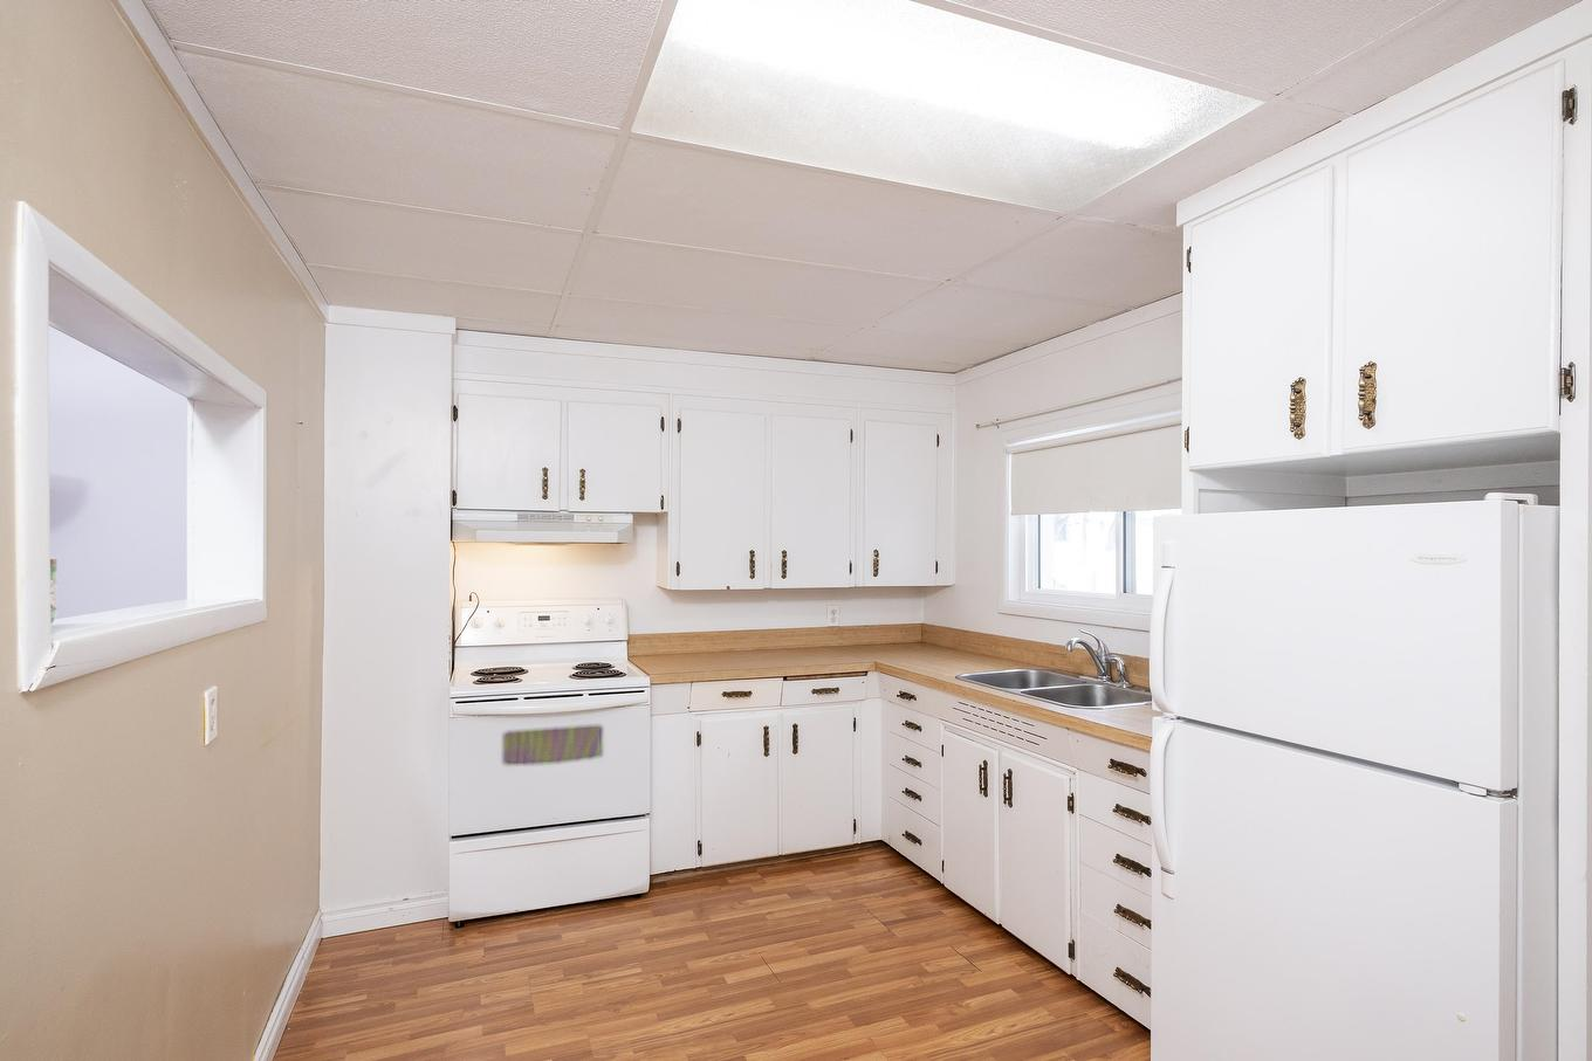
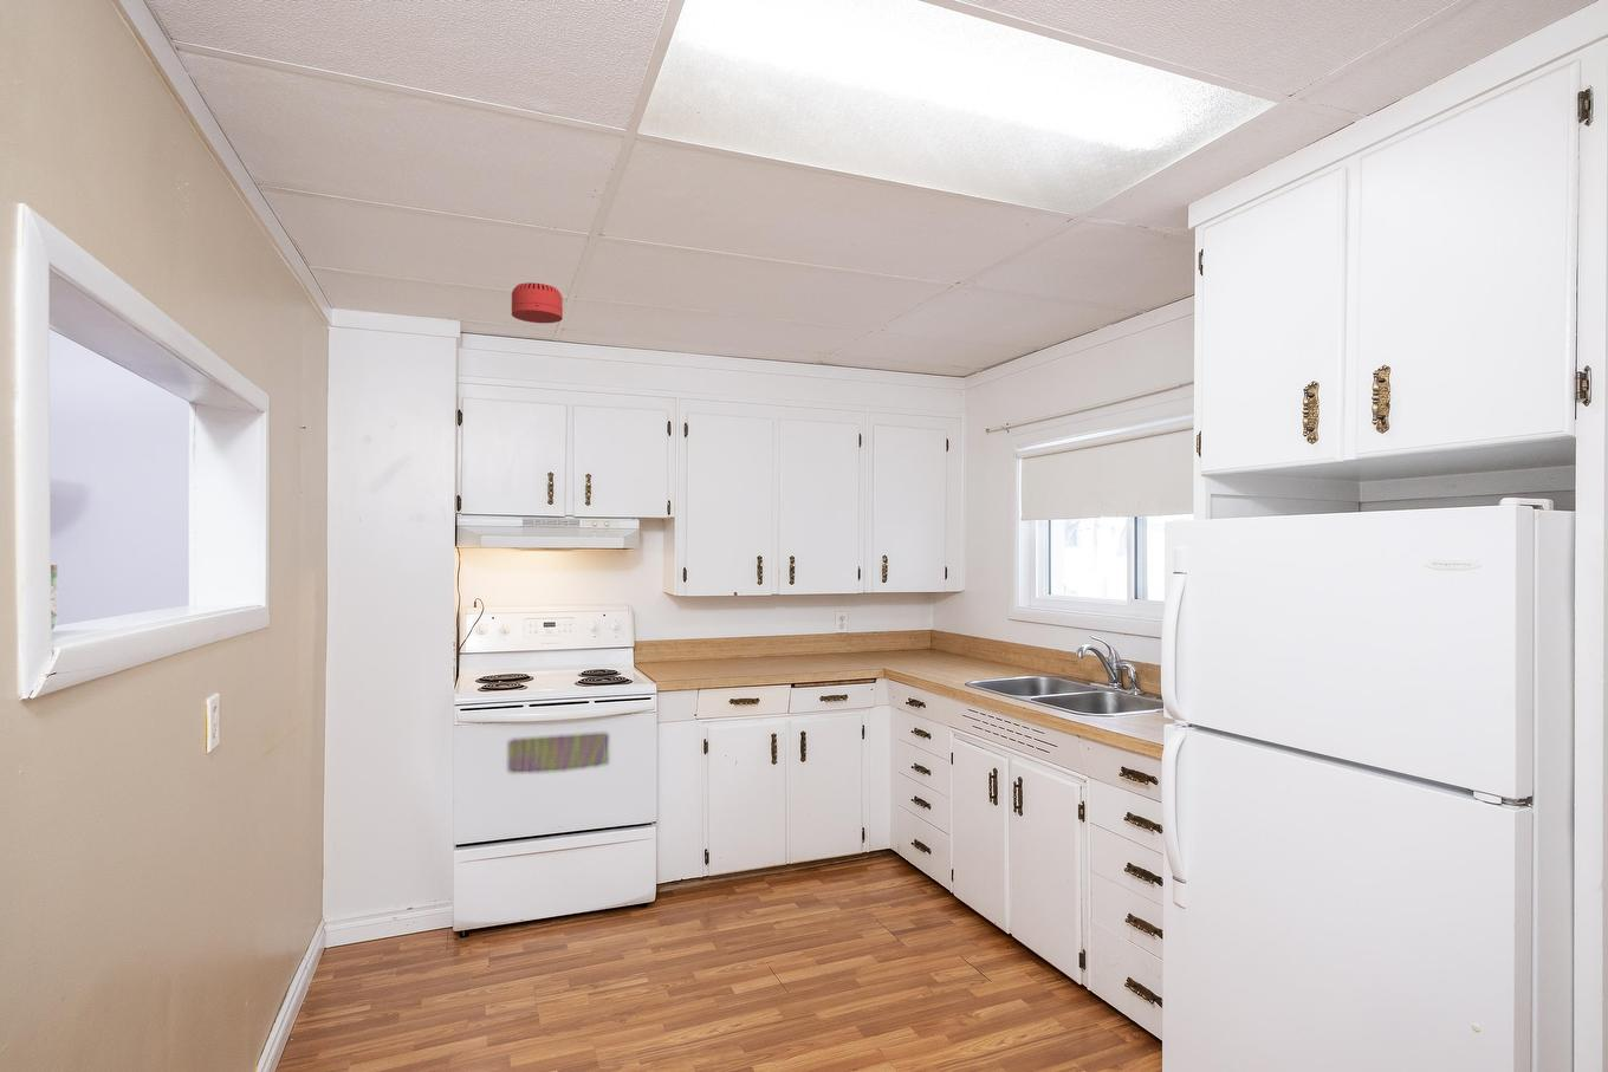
+ smoke detector (537, 303)
